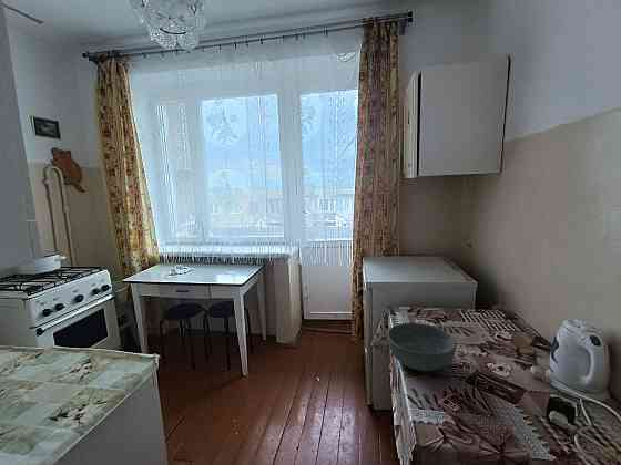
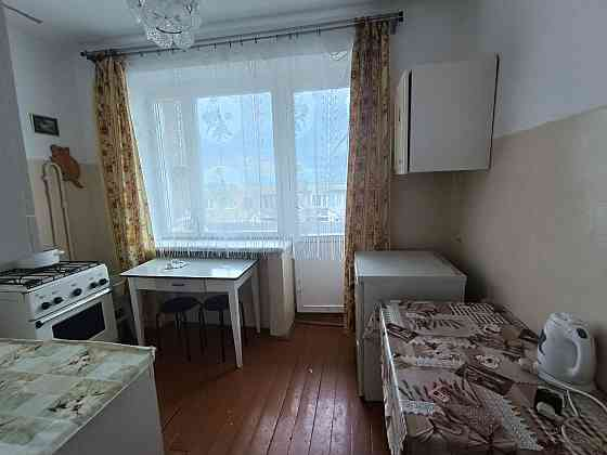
- bowl (419, 348)
